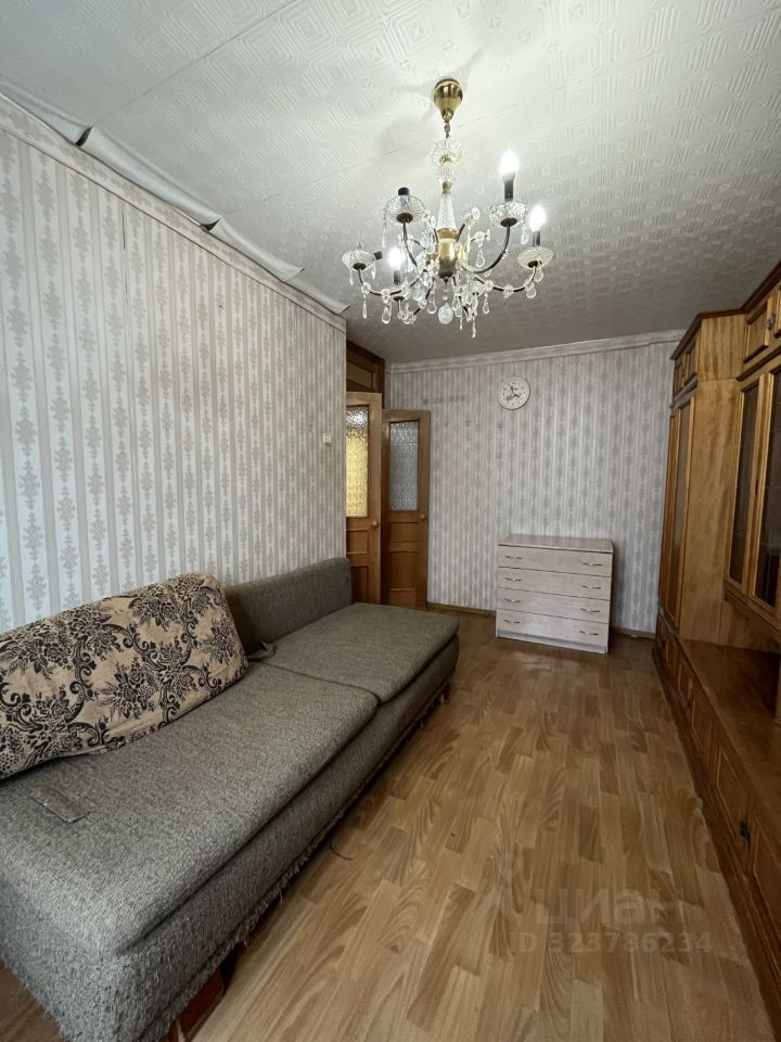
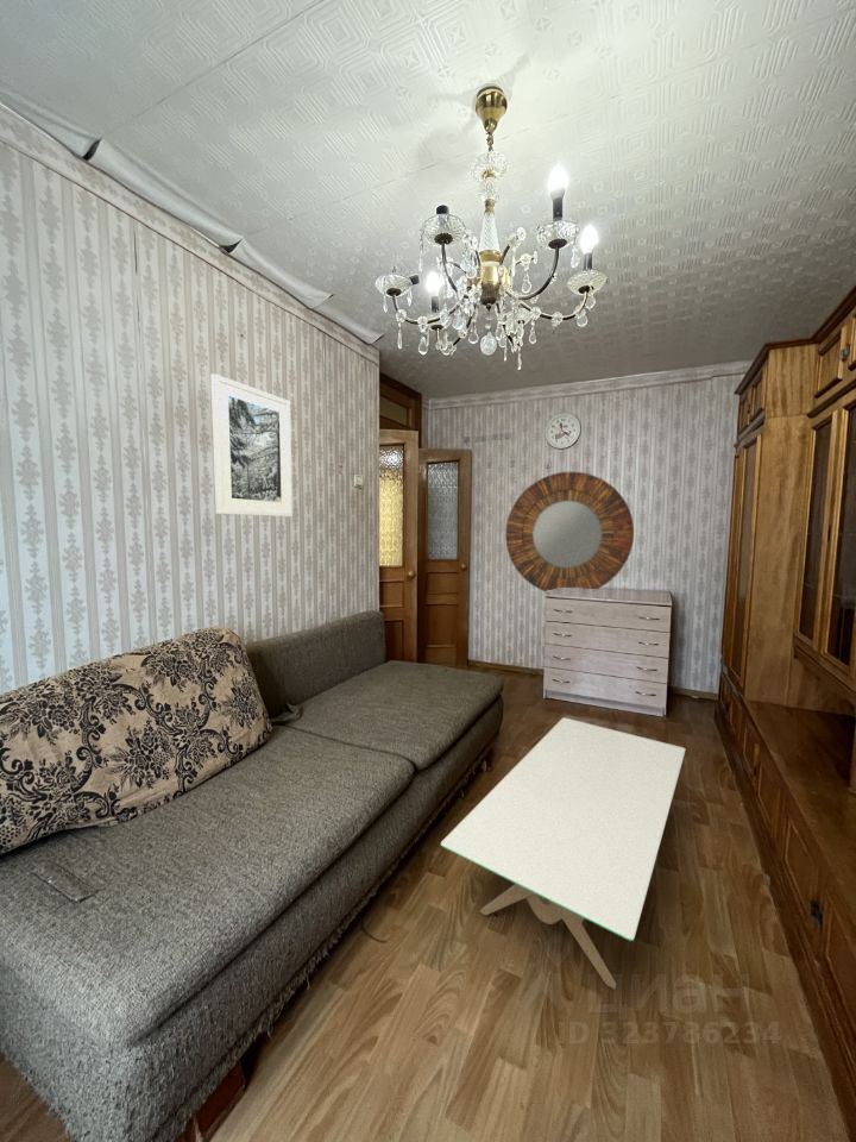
+ home mirror (566, 534)
+ coffee table (583, 826)
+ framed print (256, 452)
